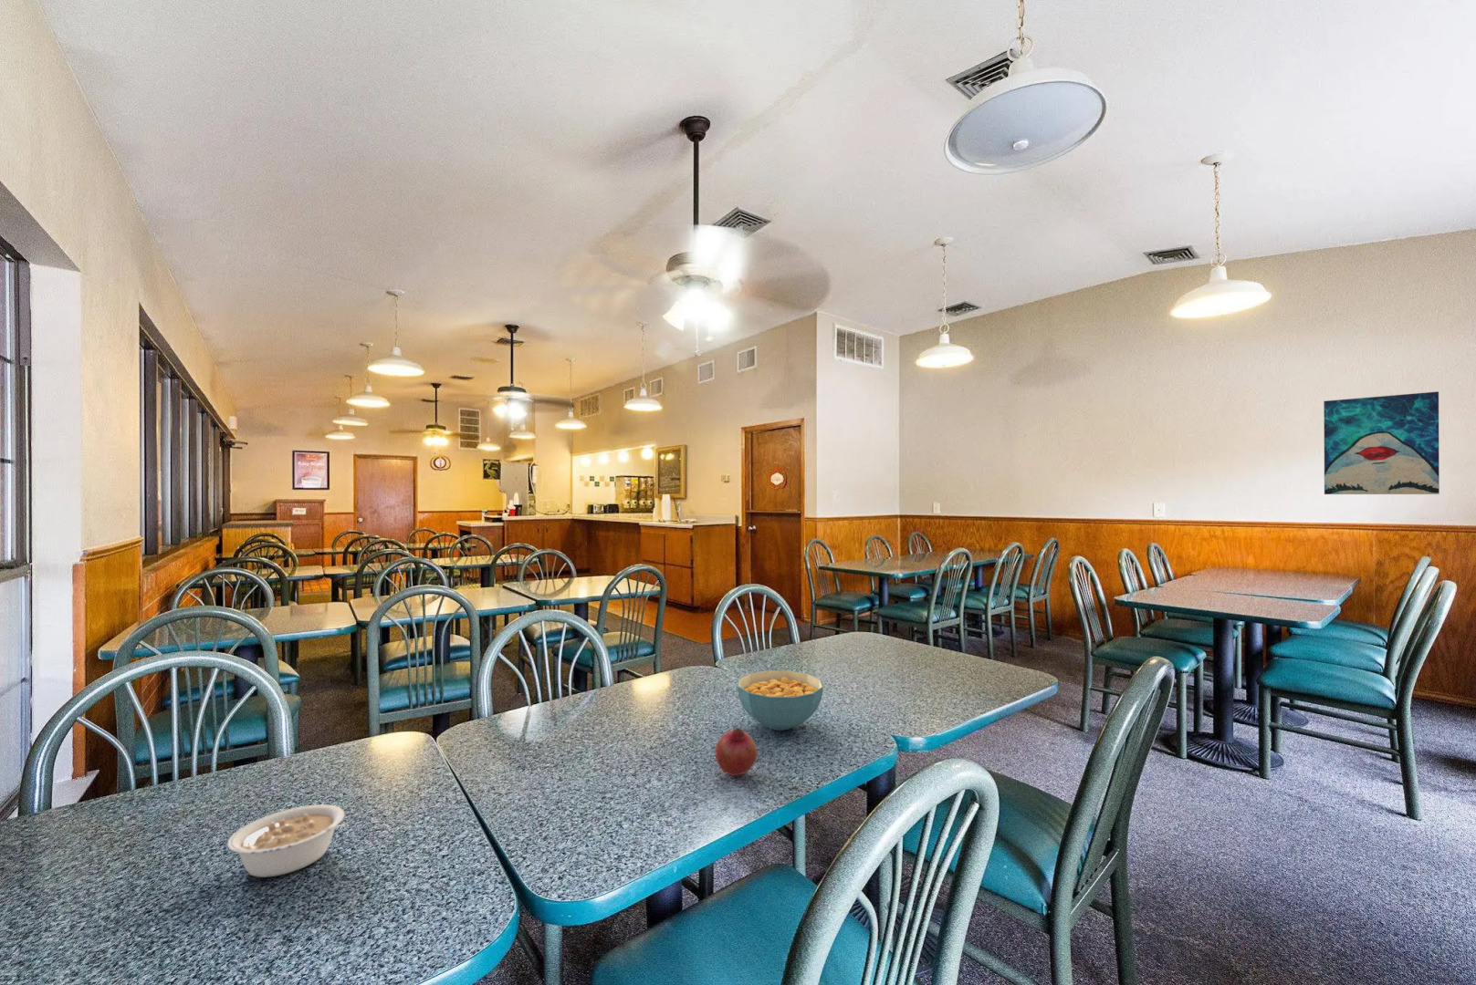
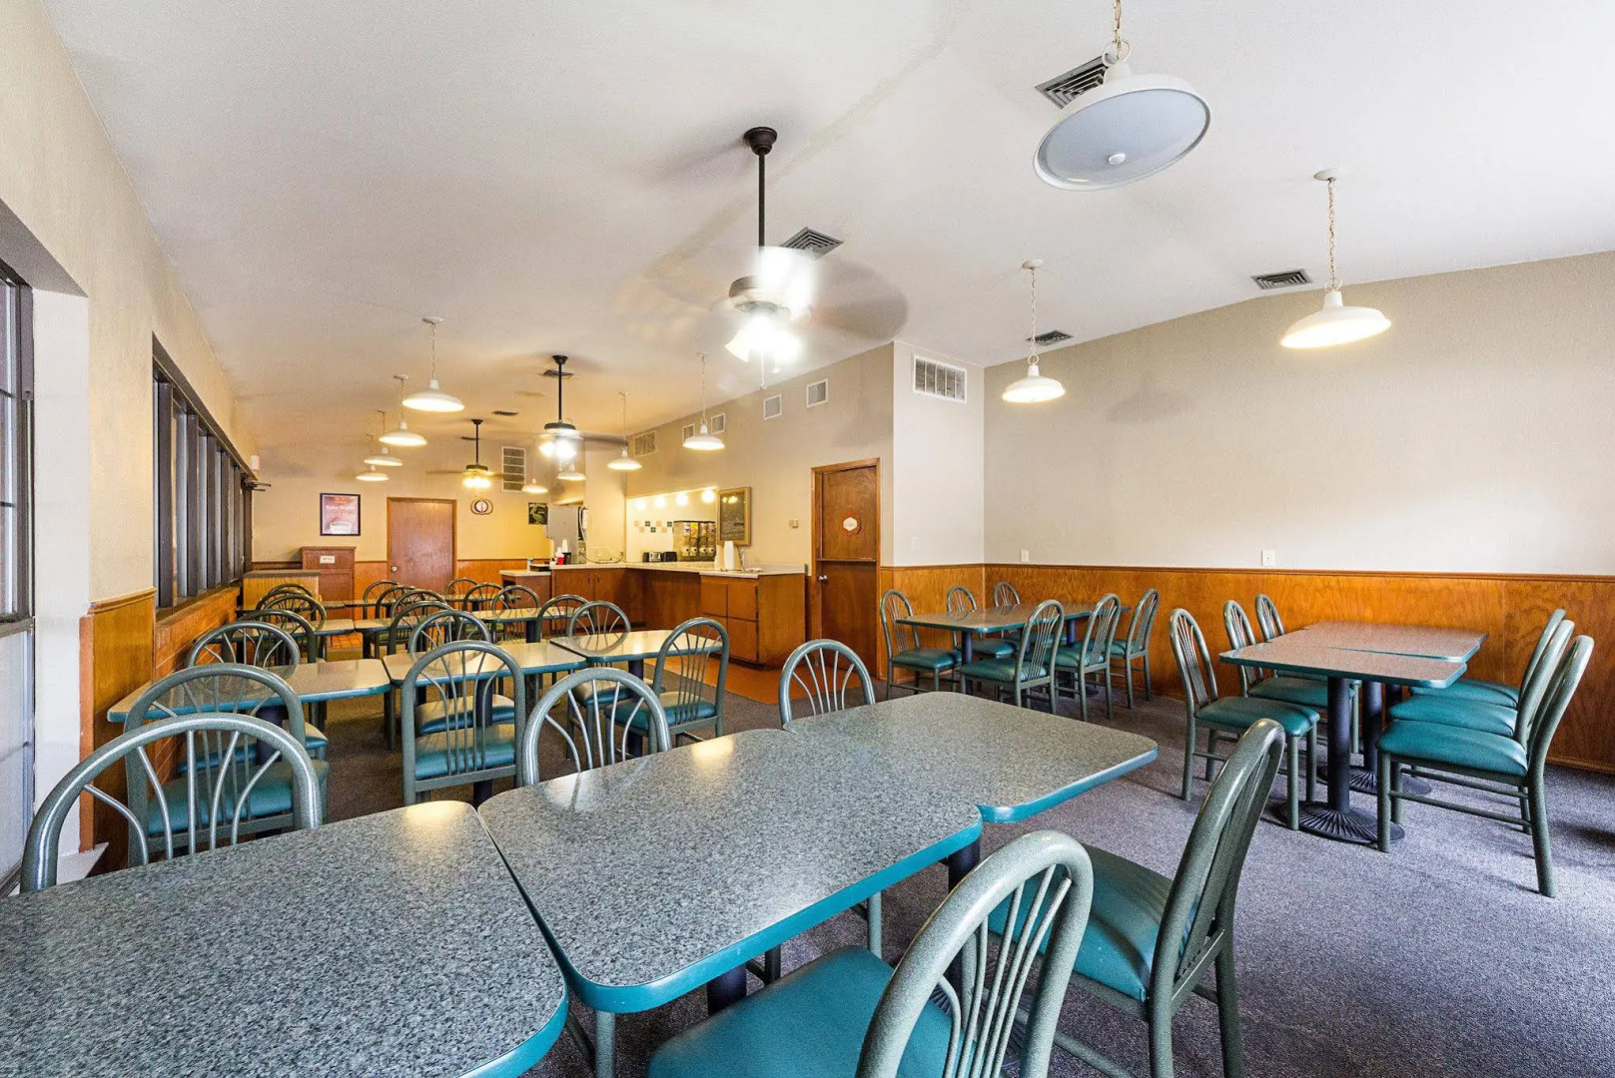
- fruit (736, 749)
- legume (293, 838)
- wall art (1378, 445)
- cereal bowl (780, 704)
